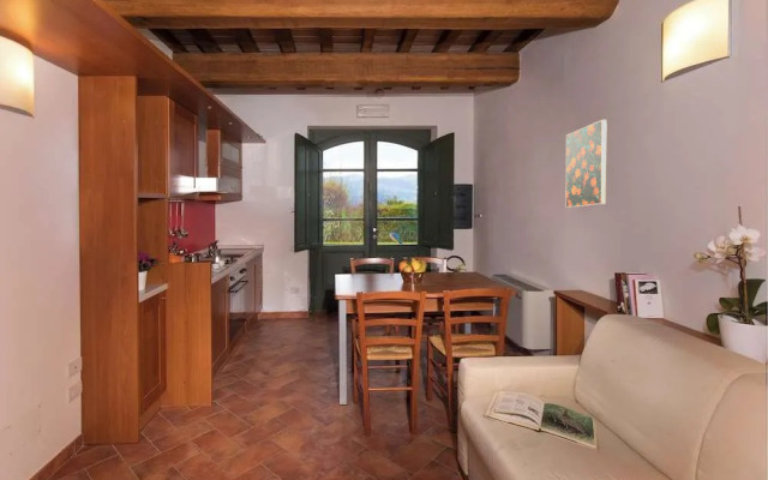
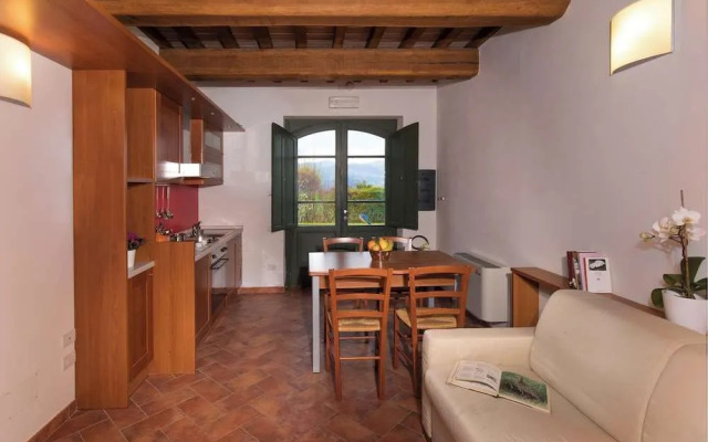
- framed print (584, 167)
